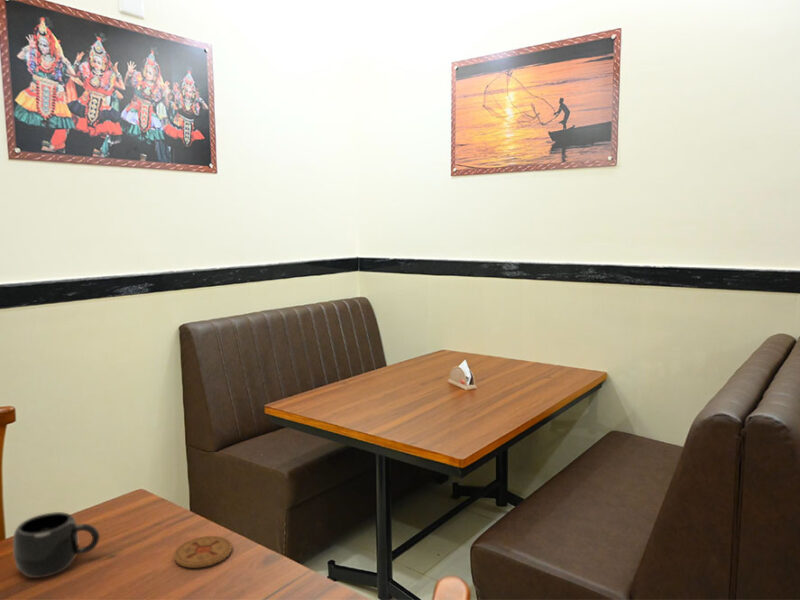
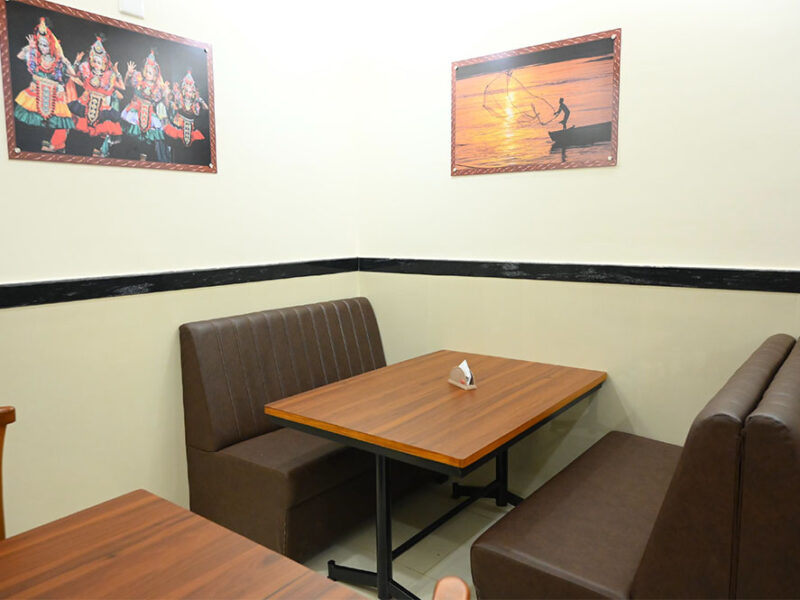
- coaster (203, 551)
- mug (51, 545)
